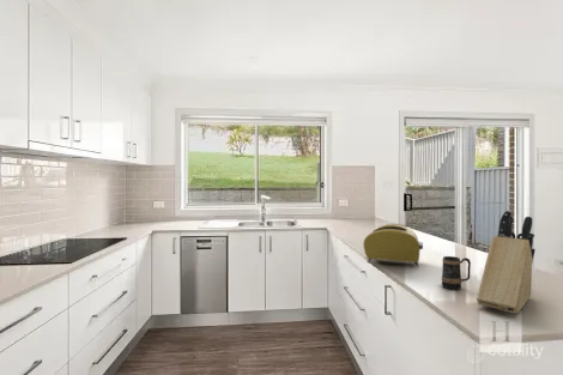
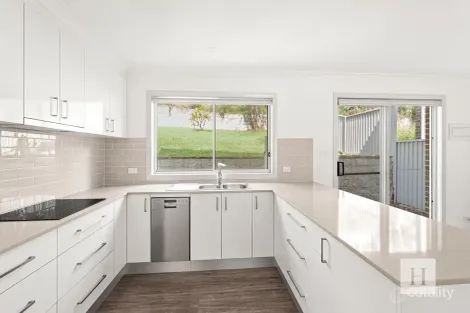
- knife block (508, 255)
- mug (455, 272)
- toaster (393, 243)
